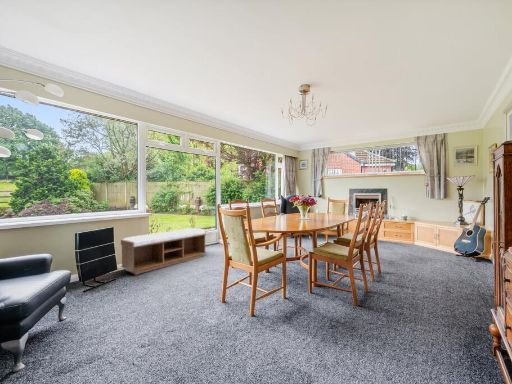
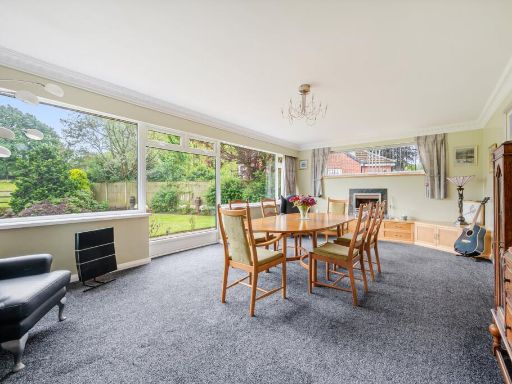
- bench (167, 247)
